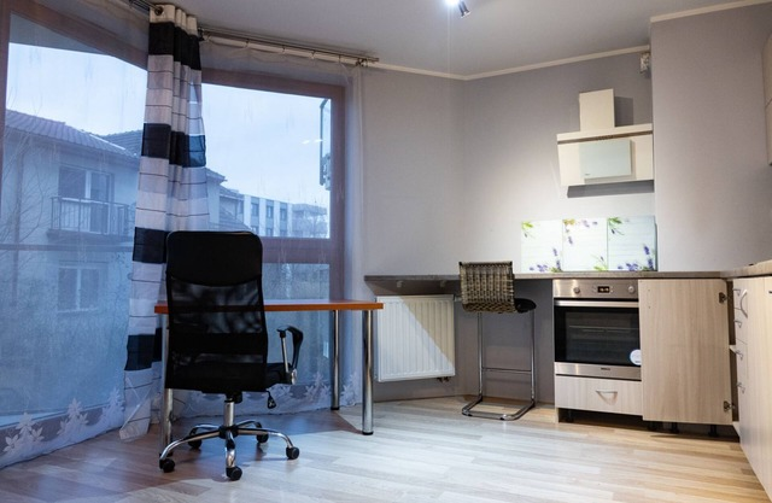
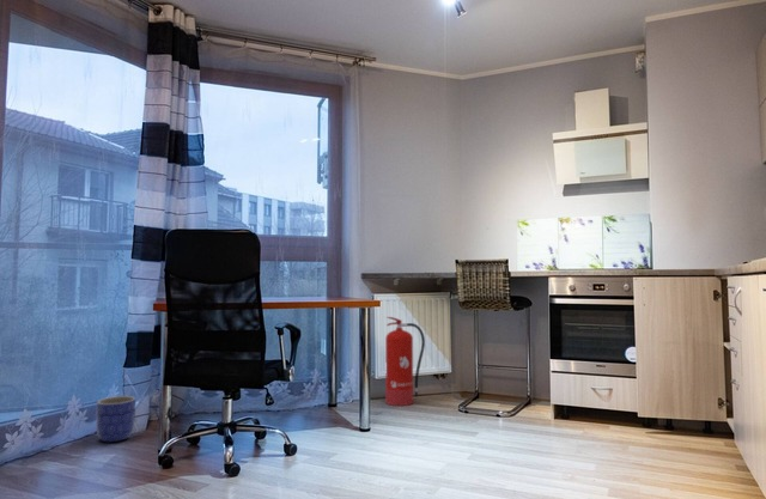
+ fire extinguisher (406, 358)
+ planter (115, 419)
